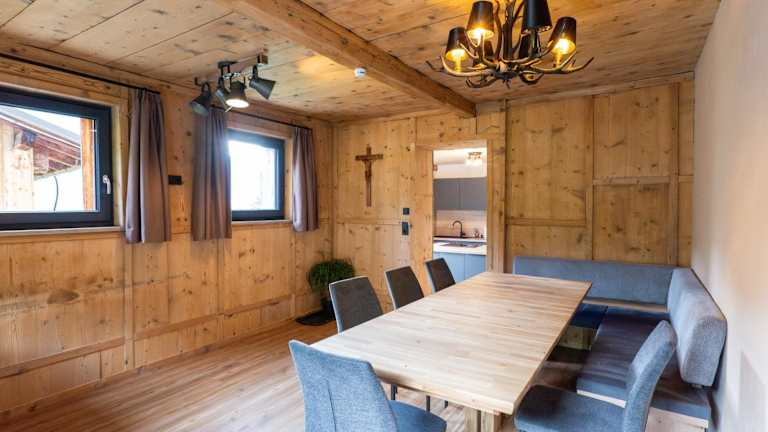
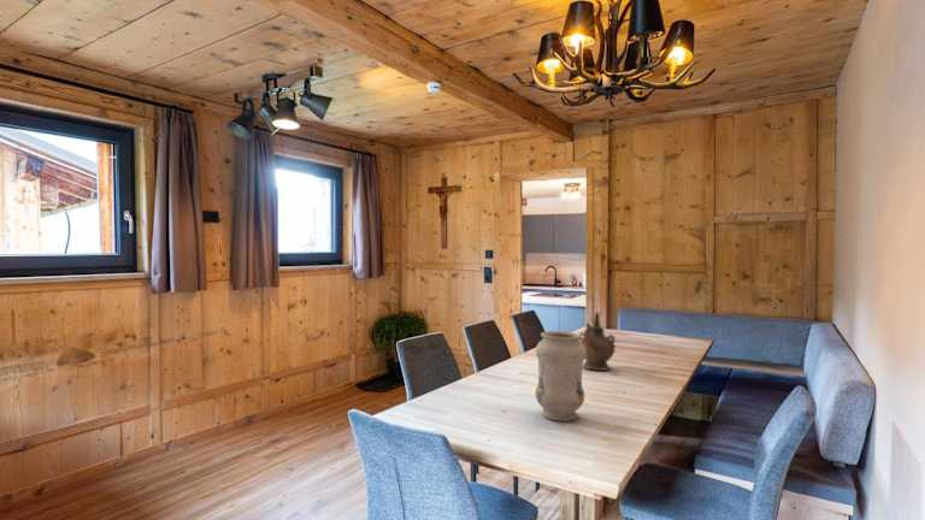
+ ceremonial vessel (595, 339)
+ vase (560, 374)
